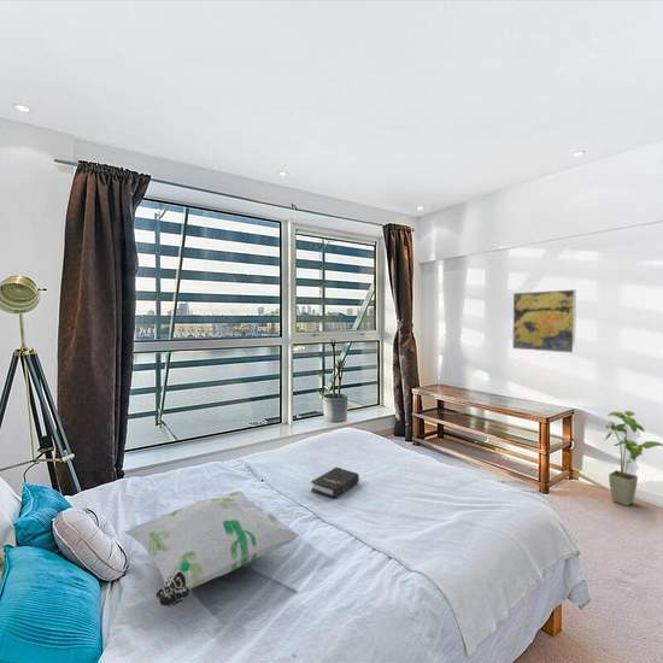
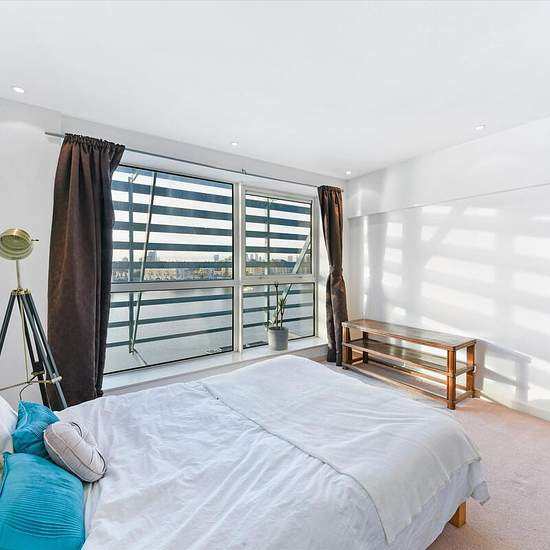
- decorative pillow (212, 535)
- house plant (629, 458)
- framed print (541, 321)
- hardback book (335, 481)
